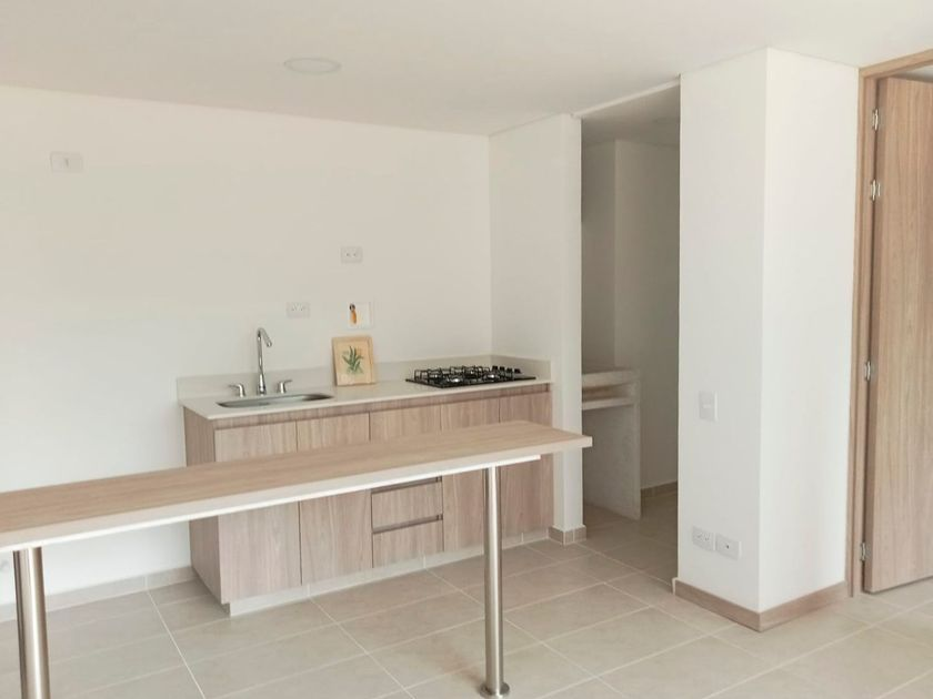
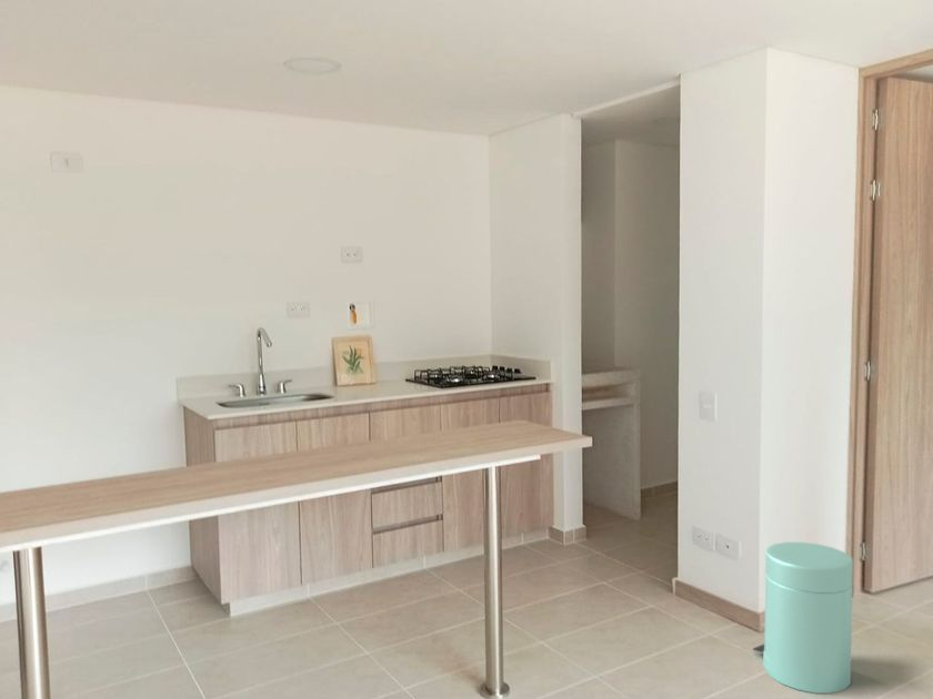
+ trash can (801, 610)
